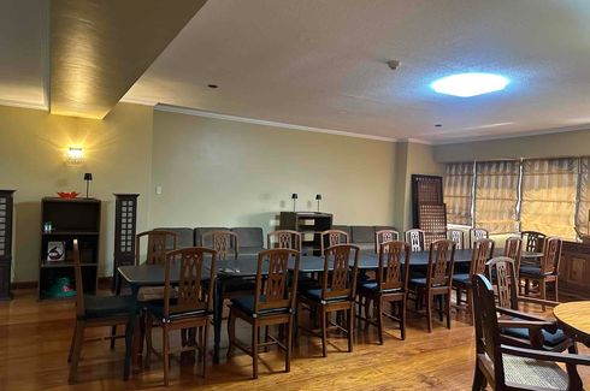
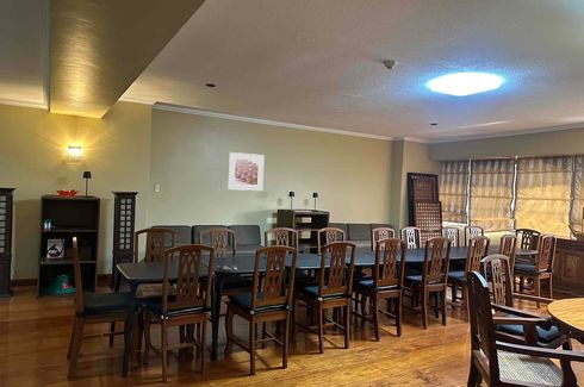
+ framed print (246, 171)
